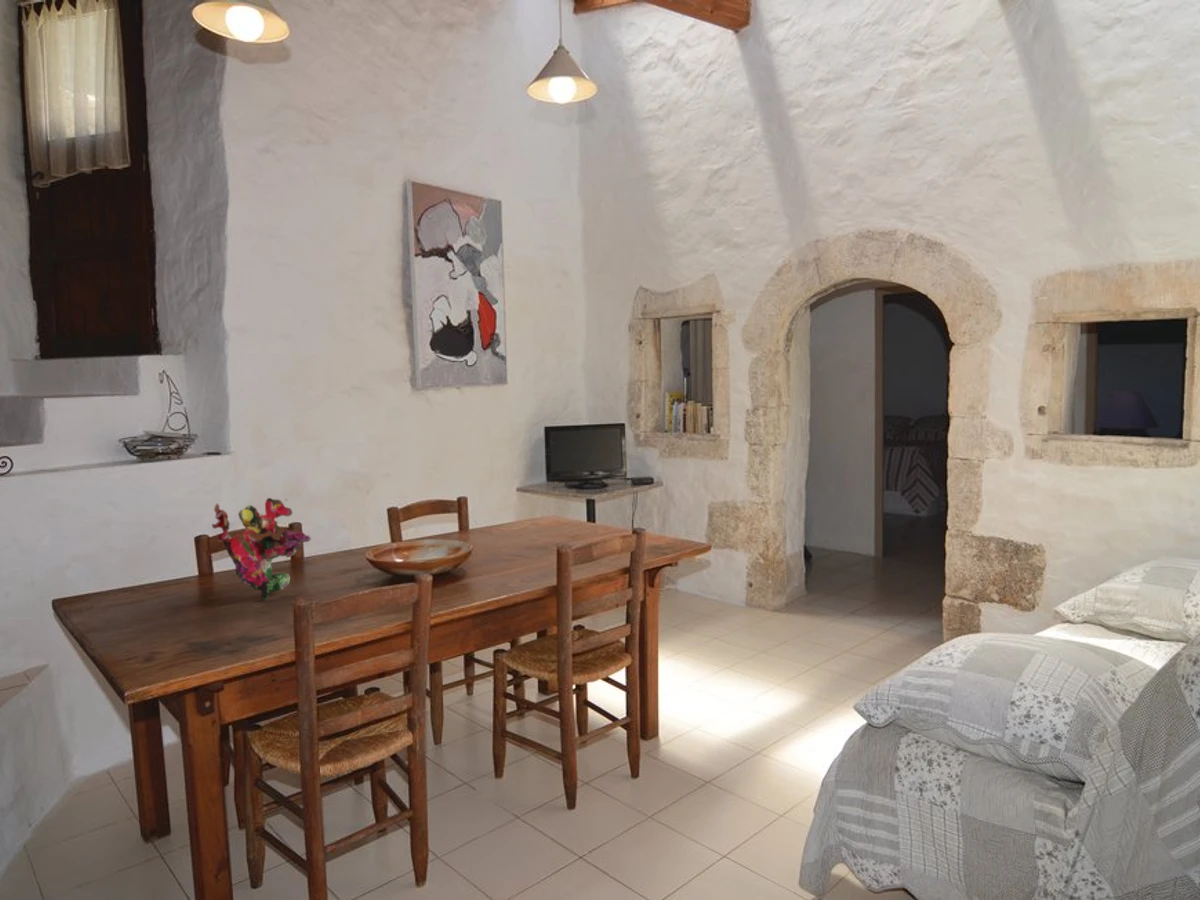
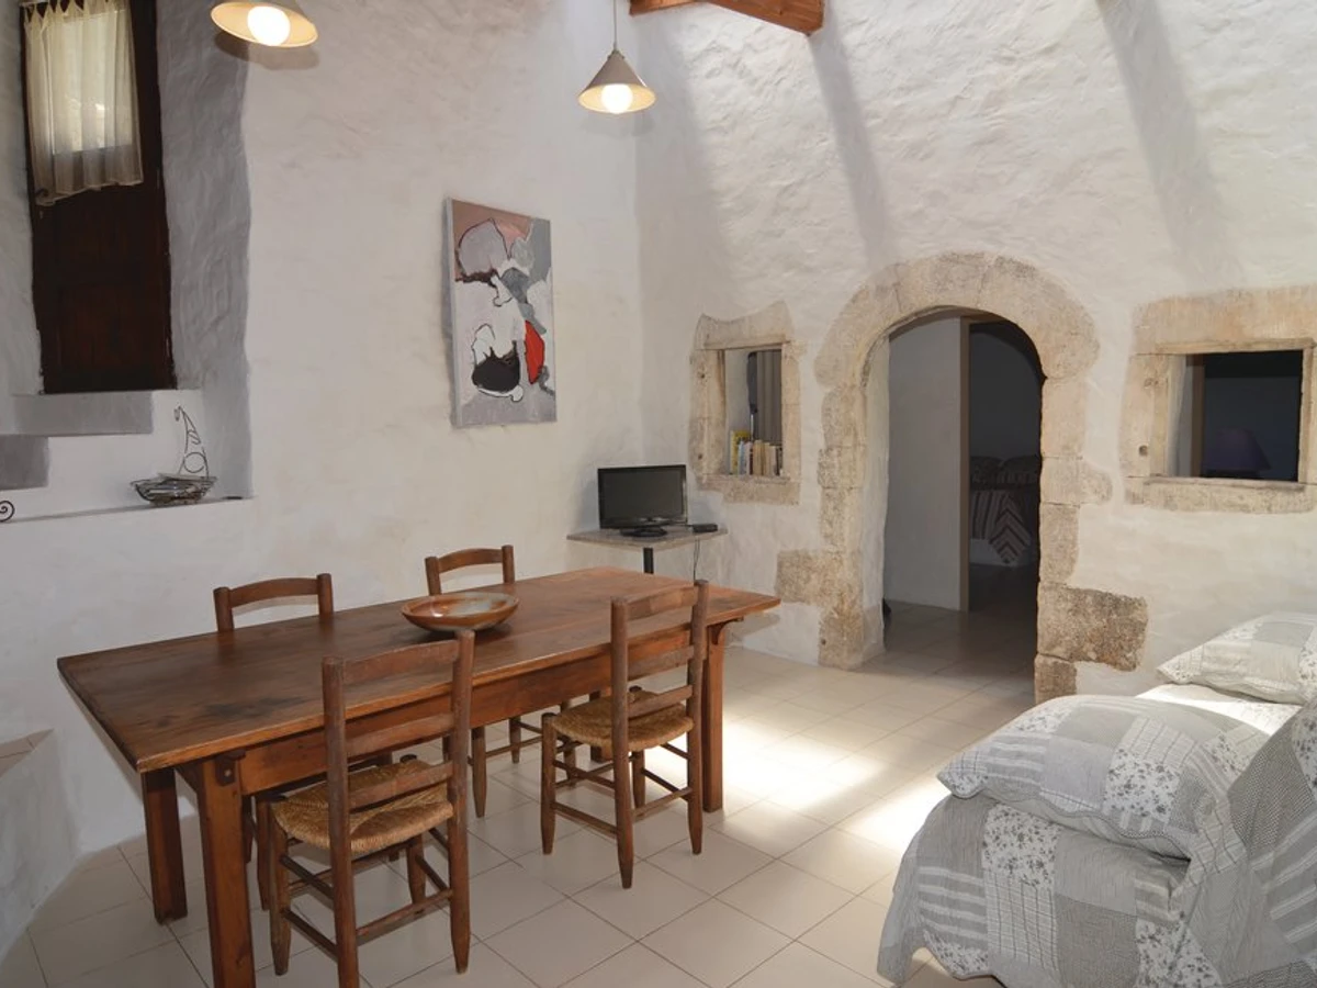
- flower (262, 549)
